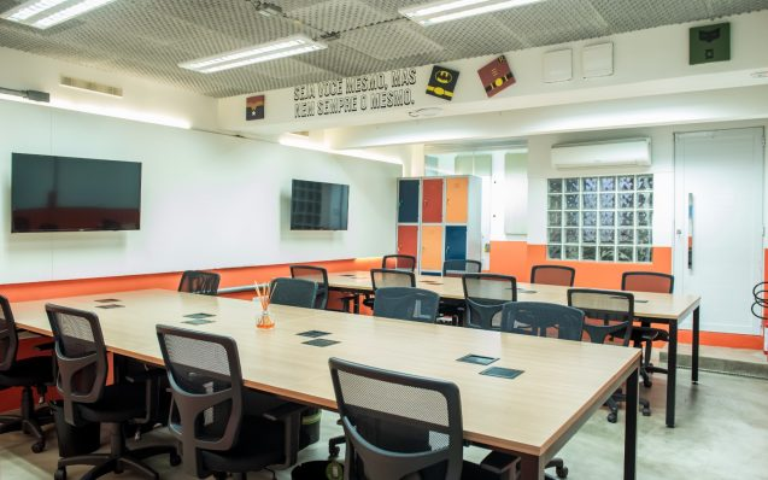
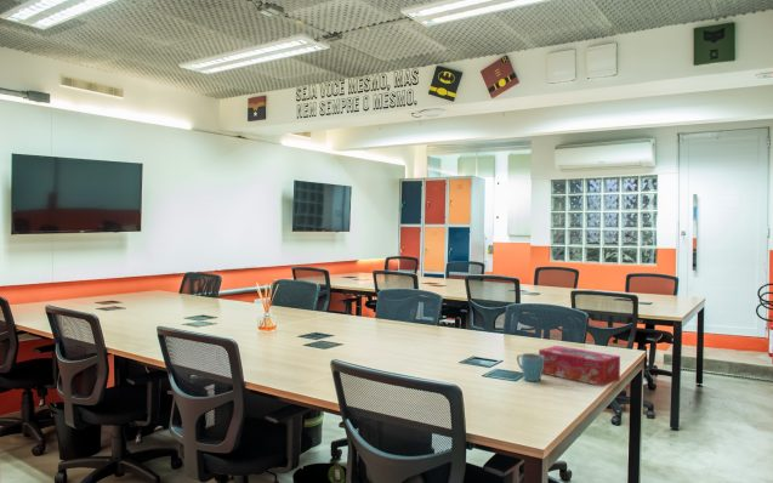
+ tissue box (578, 364)
+ mug (528, 366)
